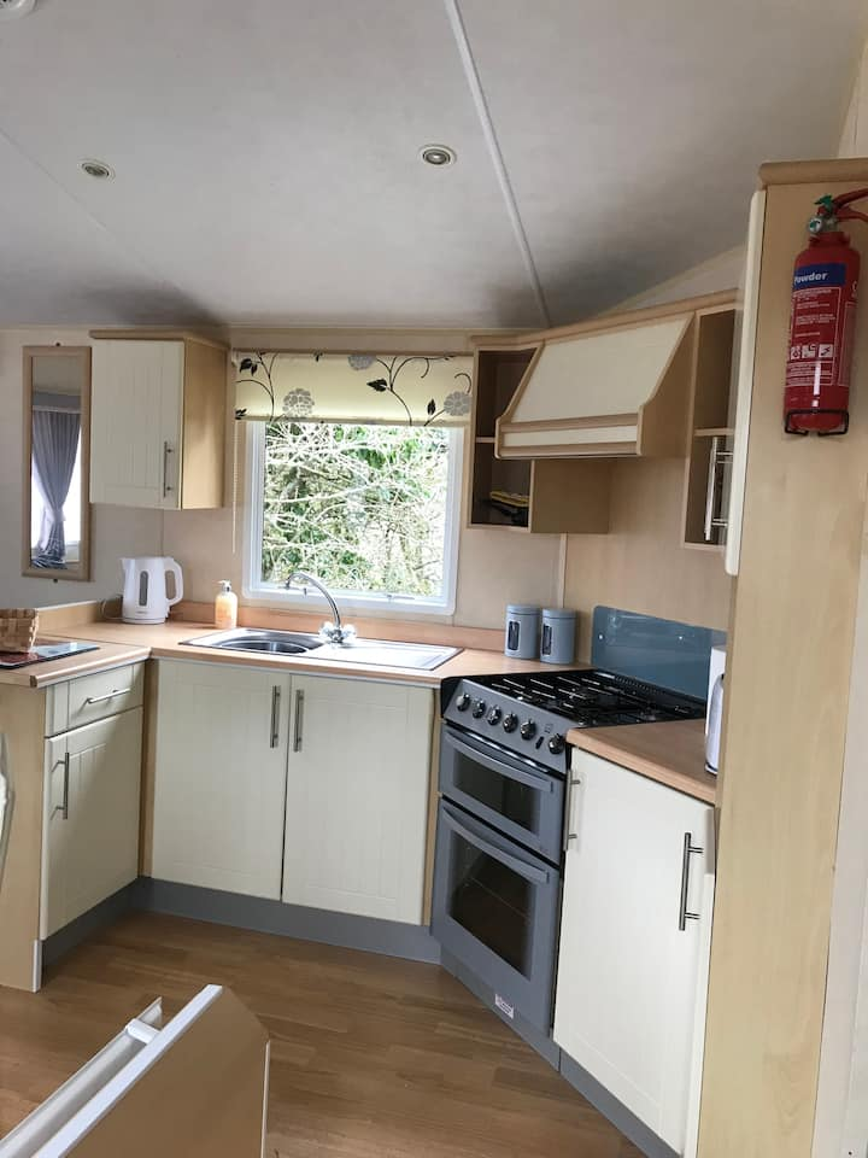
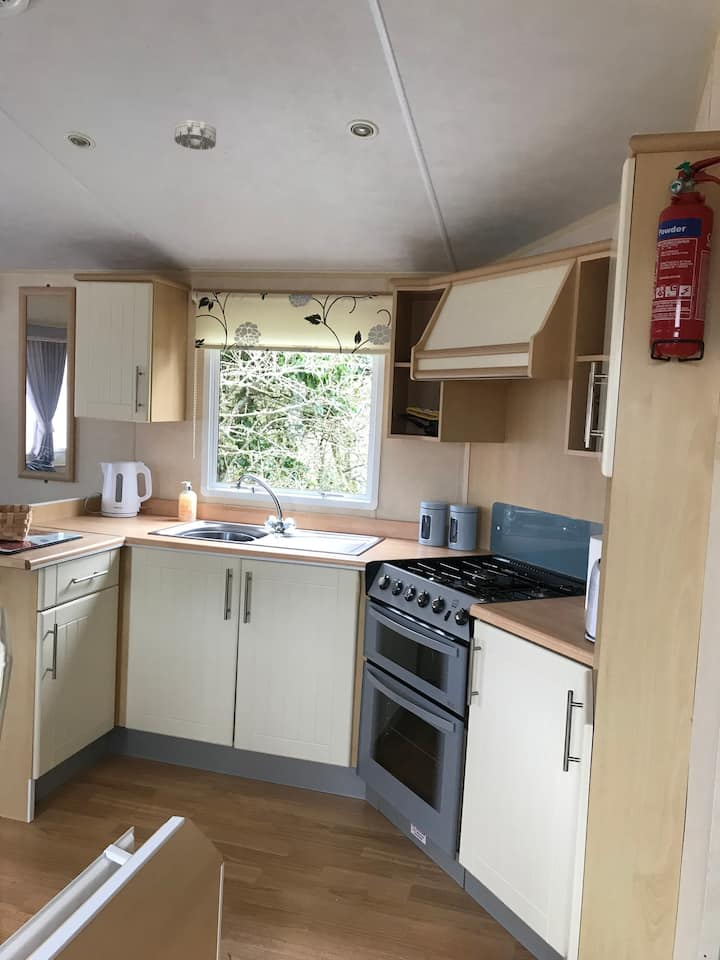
+ smoke detector (195, 134)
